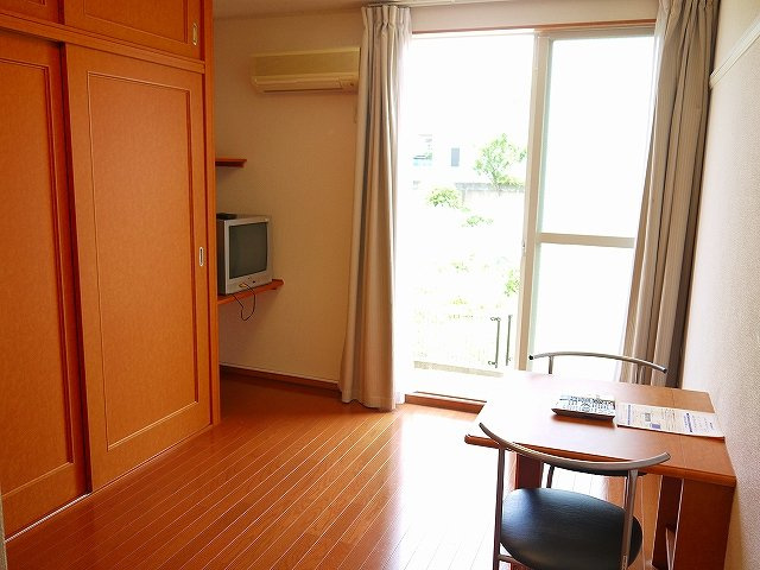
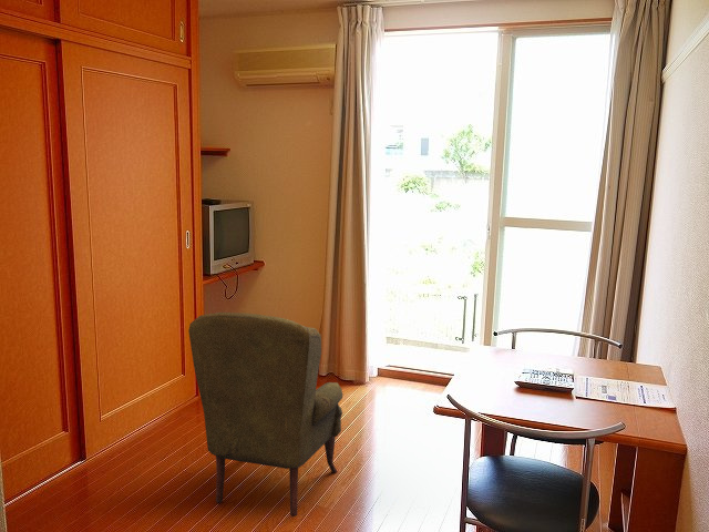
+ armchair (274, 396)
